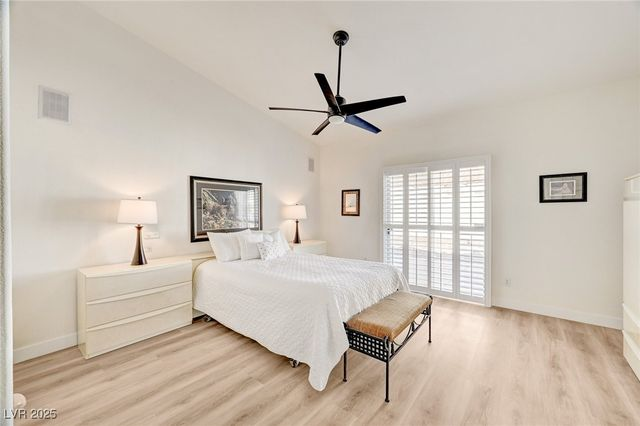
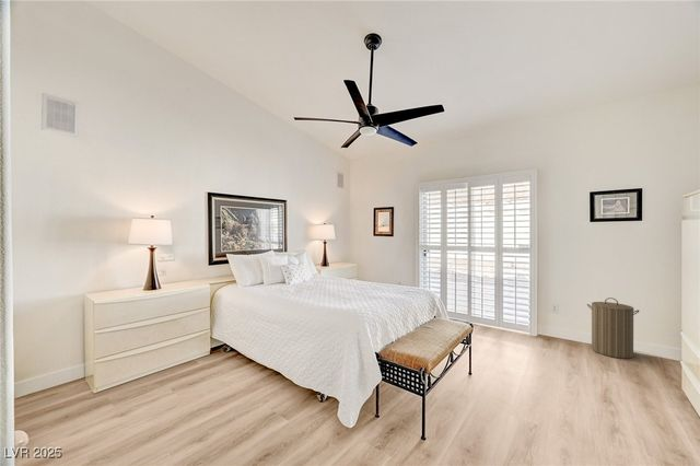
+ laundry hamper (611, 325)
